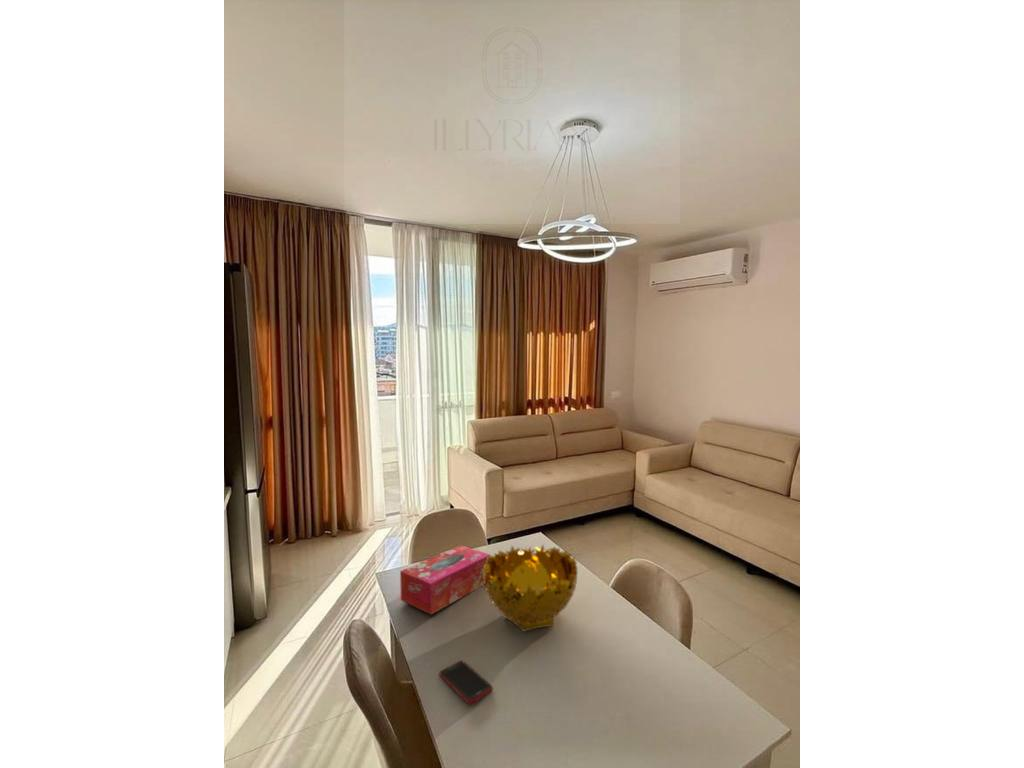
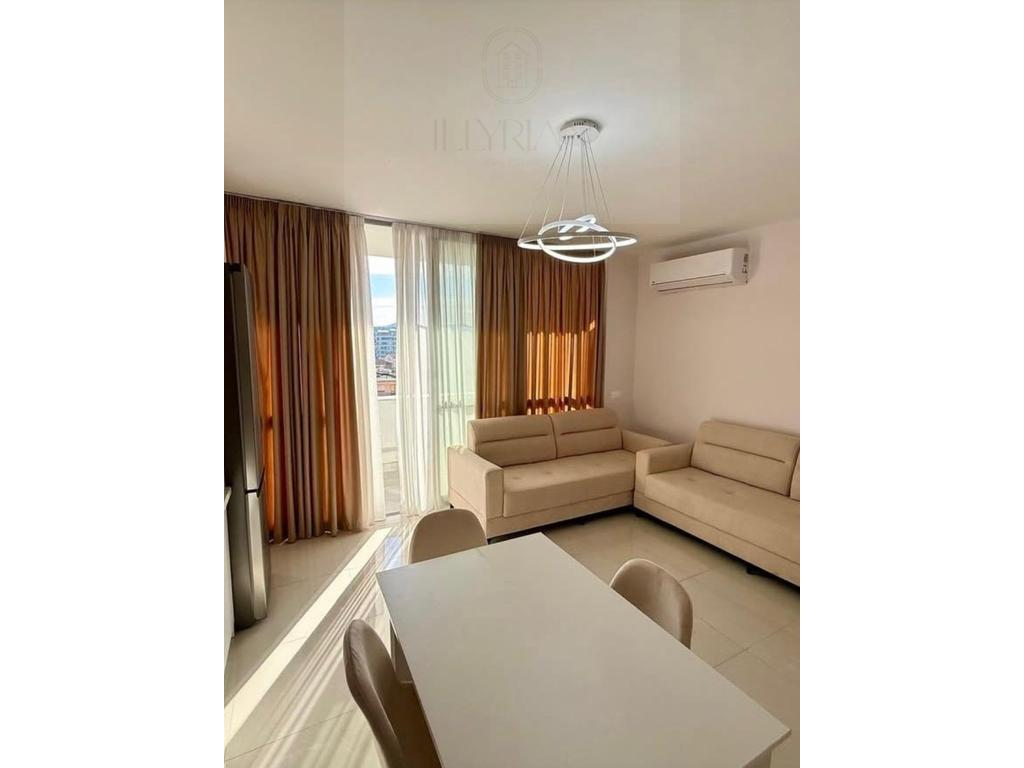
- tissue box (447, 576)
- cell phone (465, 681)
- decorative bowl (530, 589)
